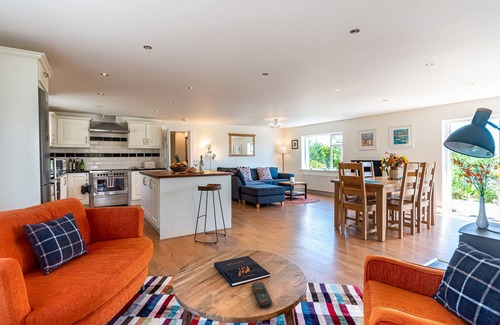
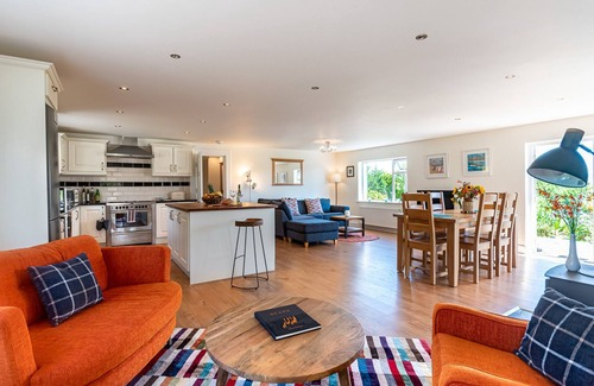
- remote control (261, 293)
